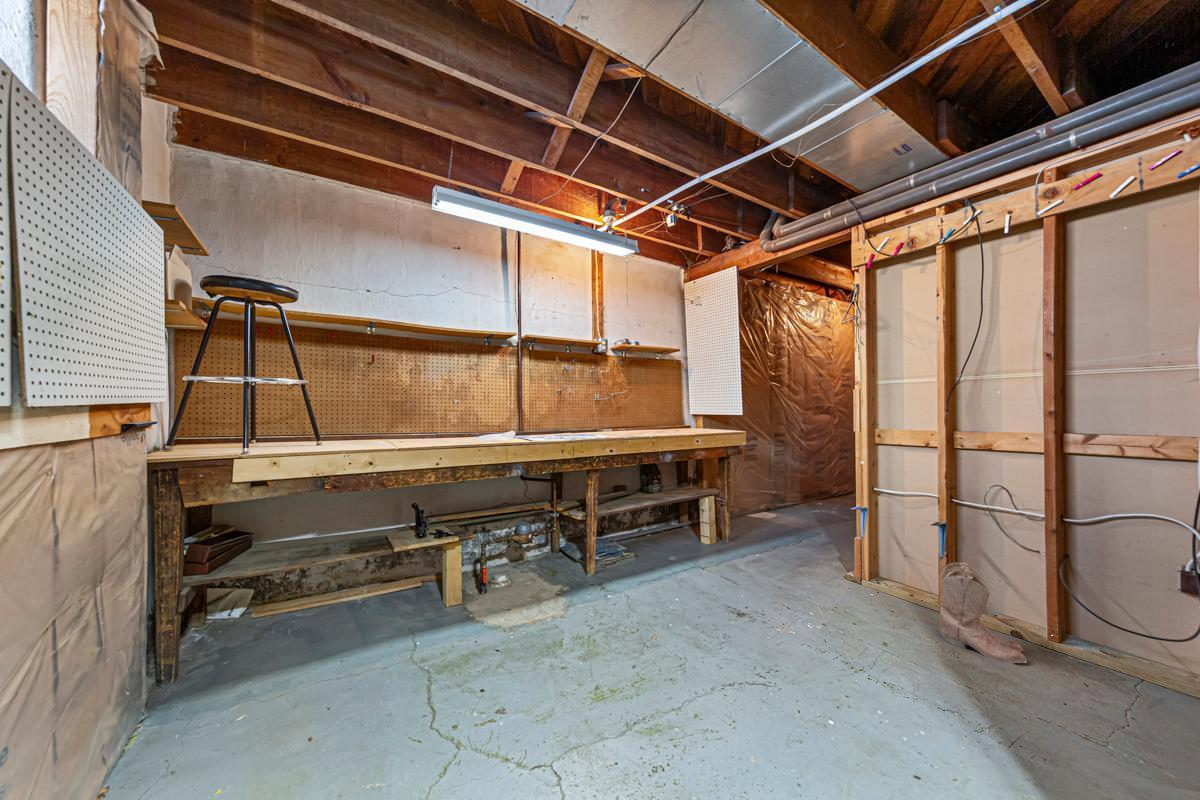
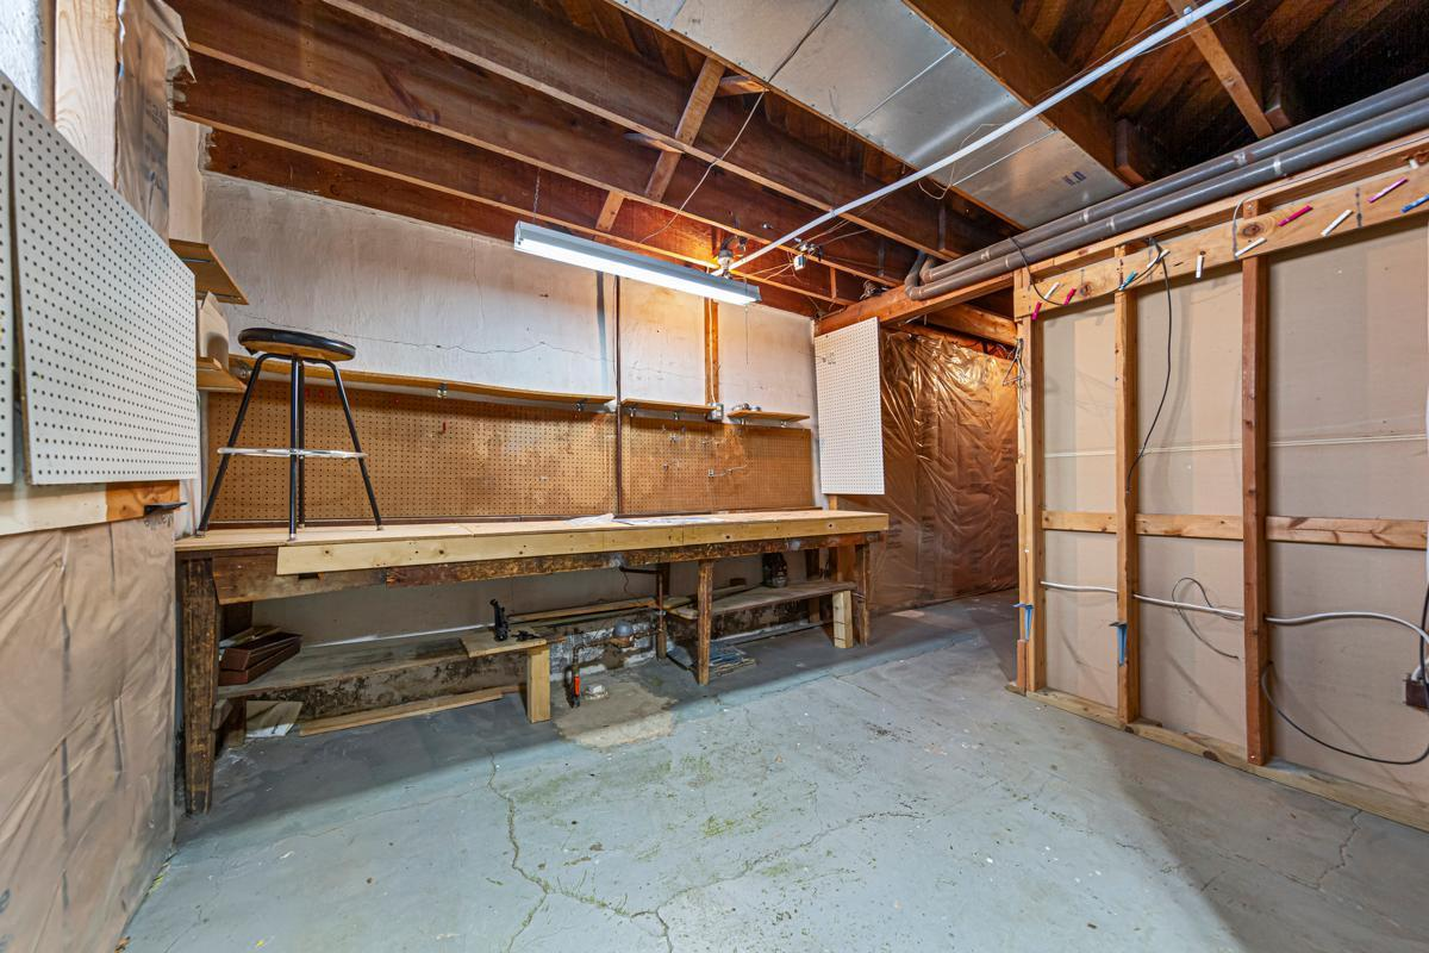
- boots (981, 607)
